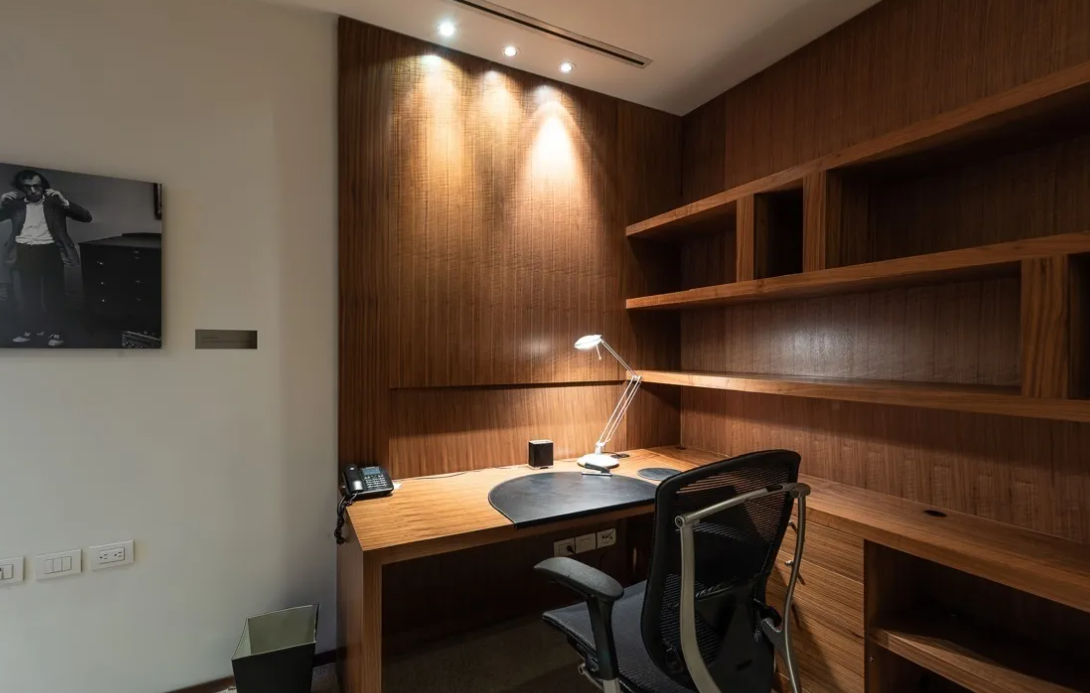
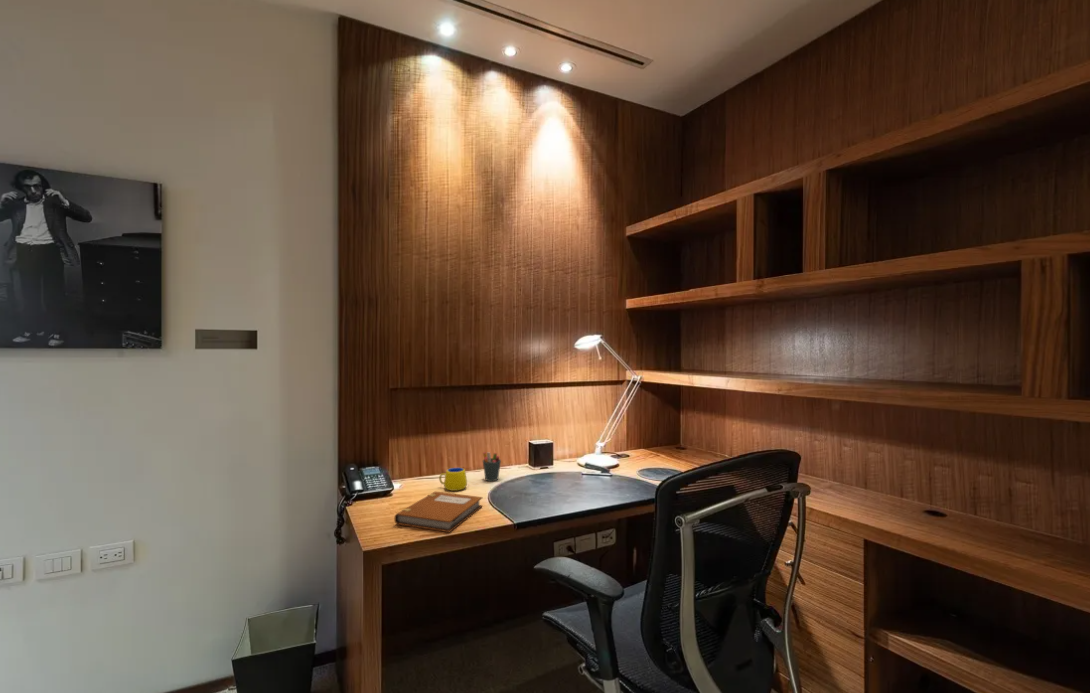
+ pen holder (491, 464)
+ mug (452, 478)
+ notebook (441, 508)
